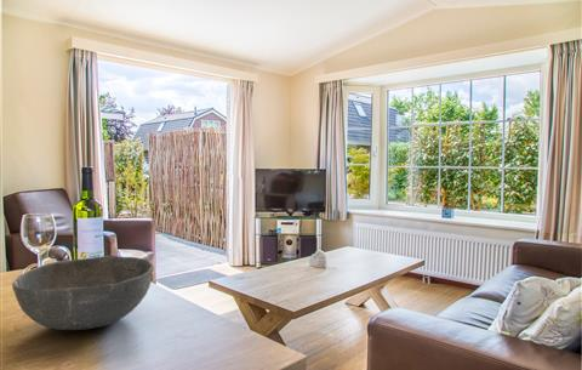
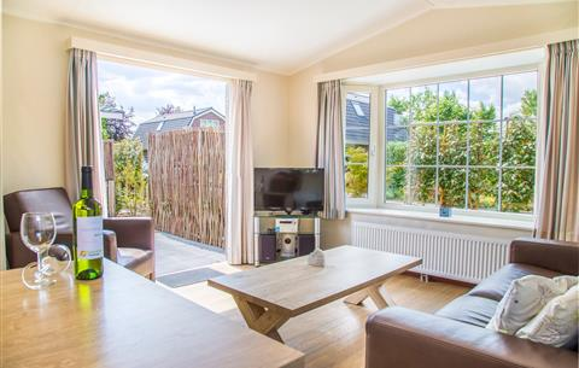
- bowl (89, 295)
